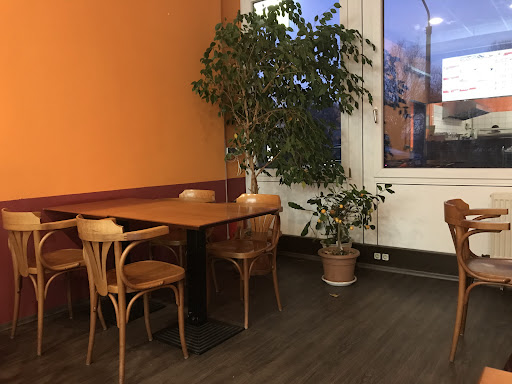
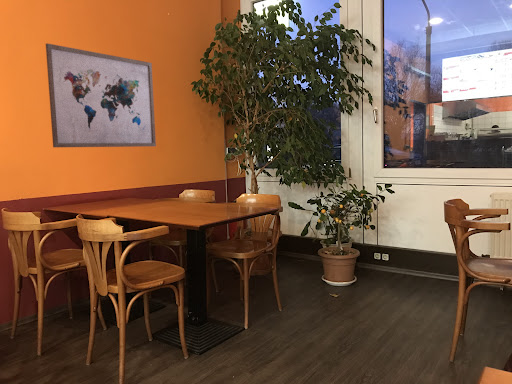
+ wall art (107, 101)
